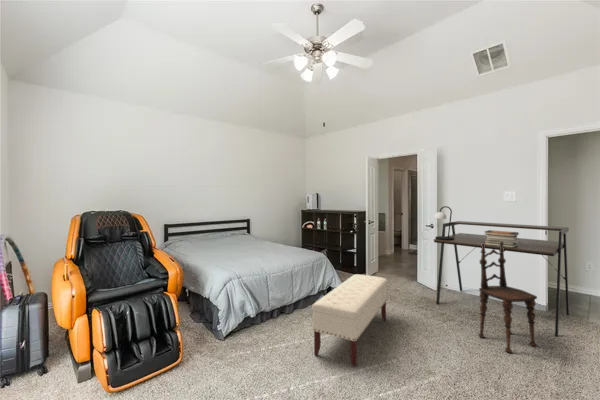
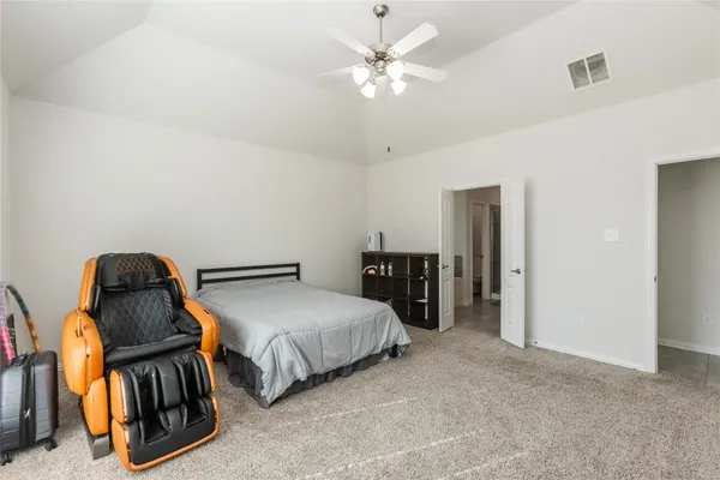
- table lamp (444, 218)
- desk (498, 249)
- dining chair (506, 293)
- book stack (501, 238)
- bench (354, 311)
